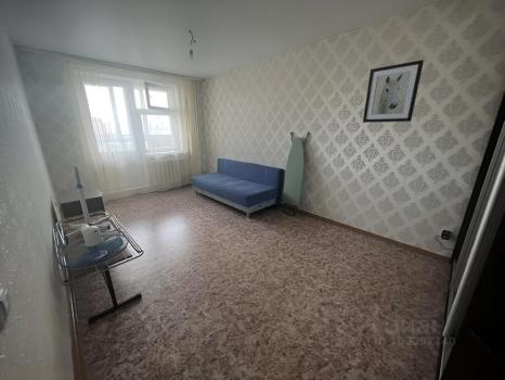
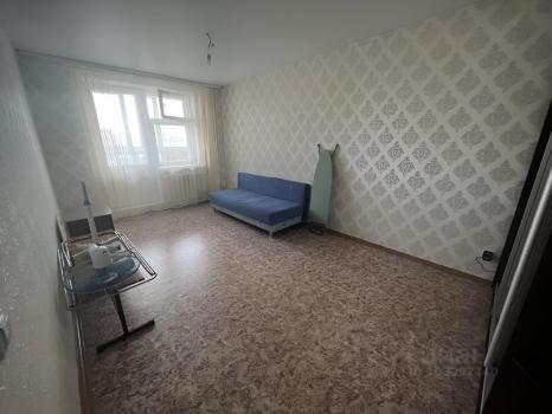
- wall art (390, 94)
